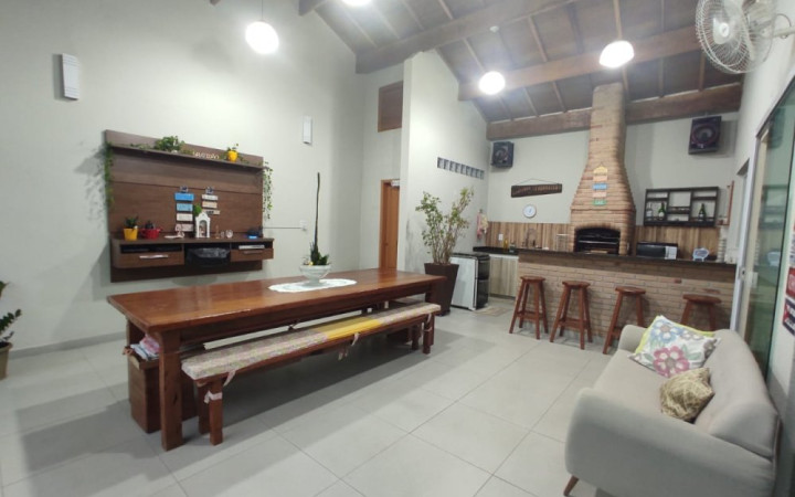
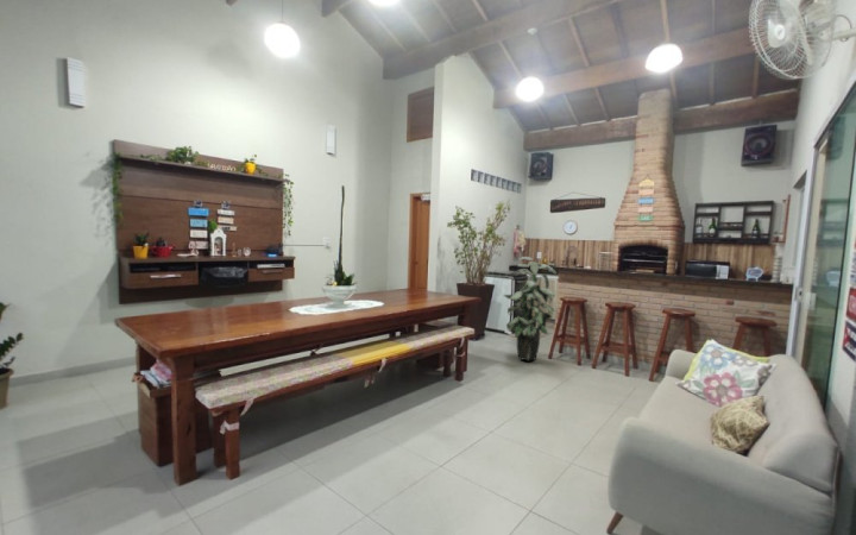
+ indoor plant (528, 308)
